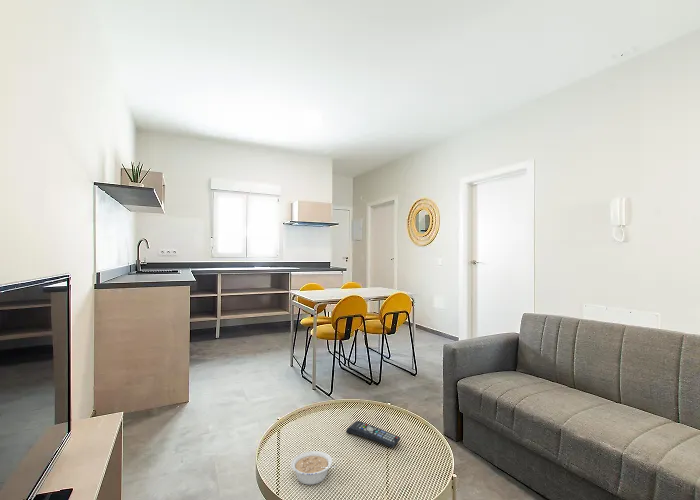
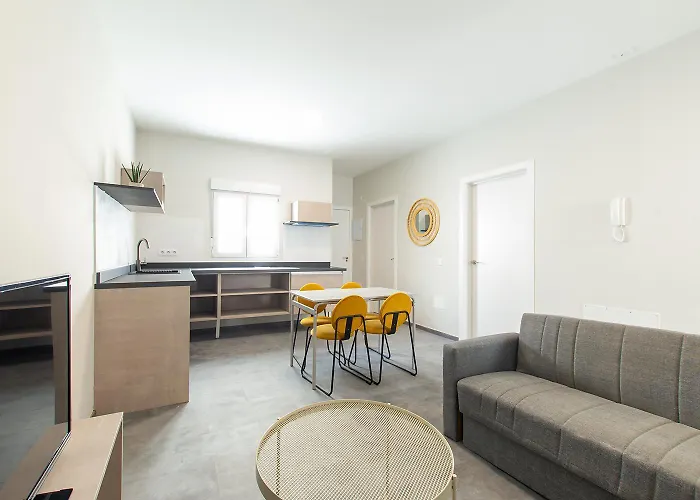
- legume (313, 467)
- remote control (372, 433)
